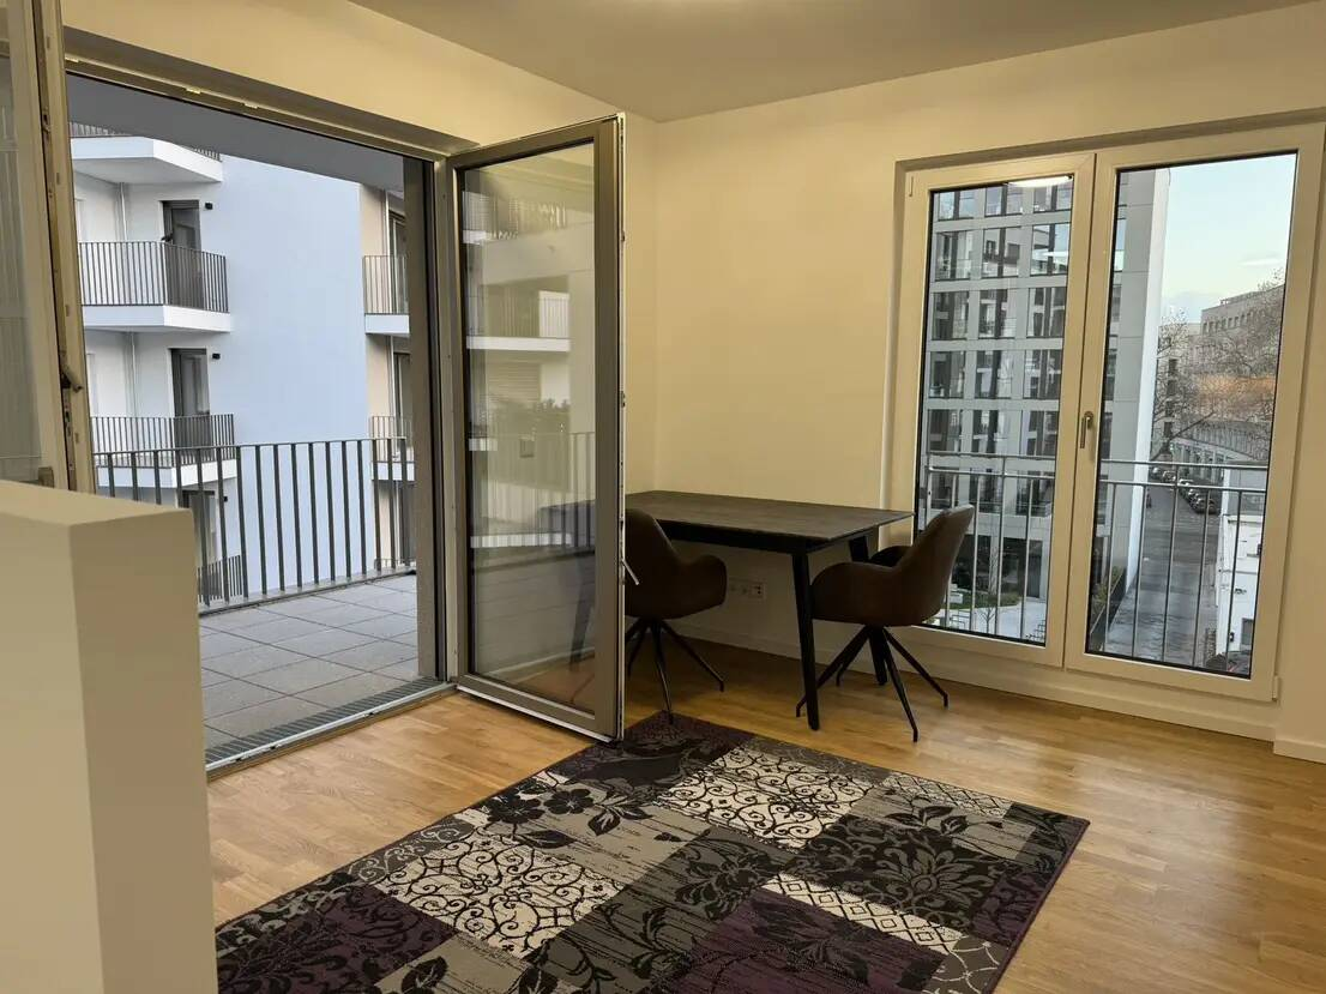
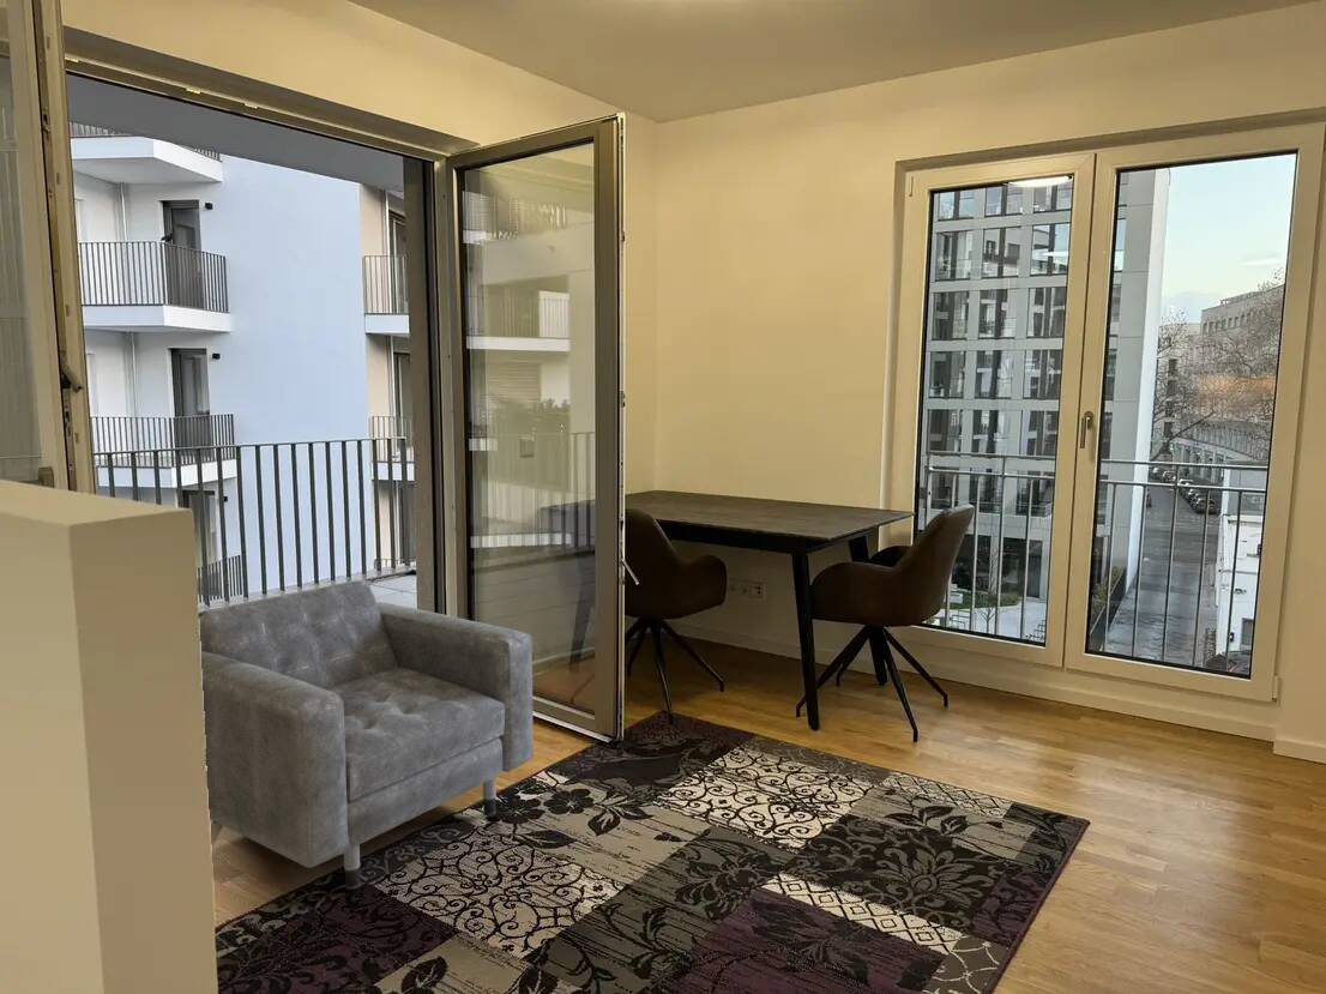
+ armchair (349, 711)
